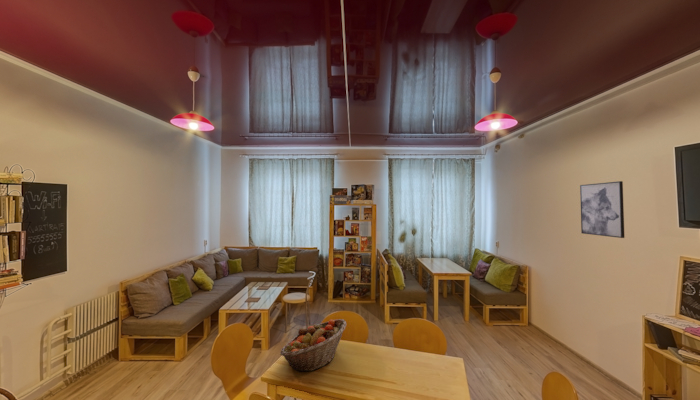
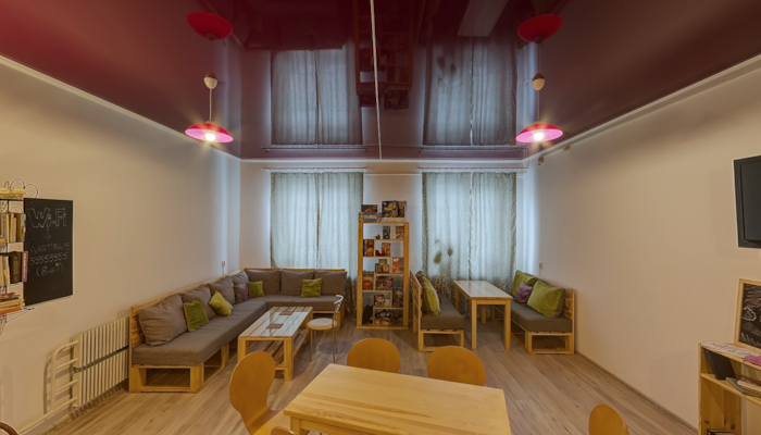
- wall art (600, 209)
- fruit basket (315, 341)
